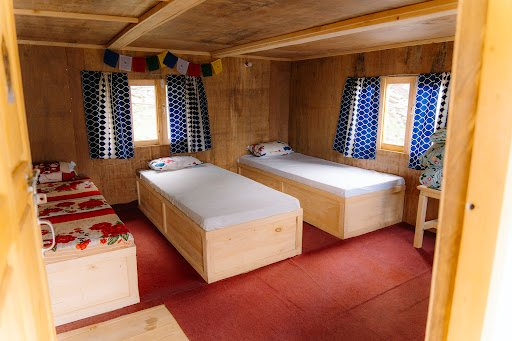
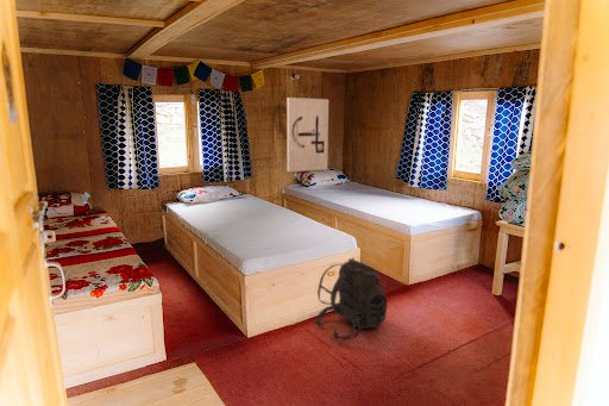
+ wall art (308, 135)
+ backpack (353, 293)
